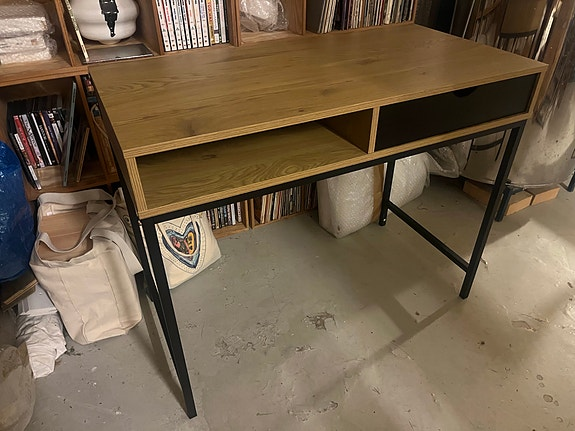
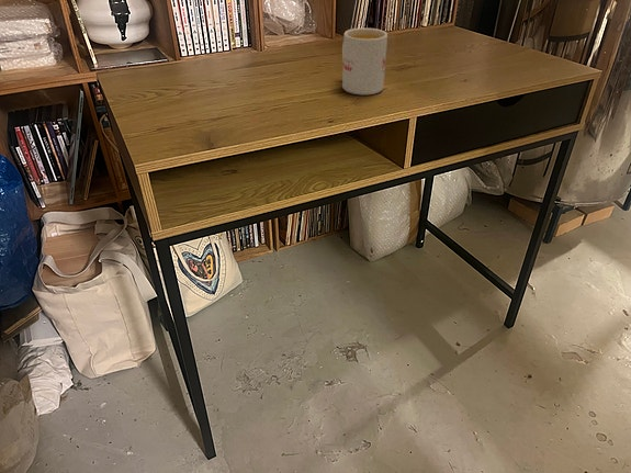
+ mug (359, 59)
